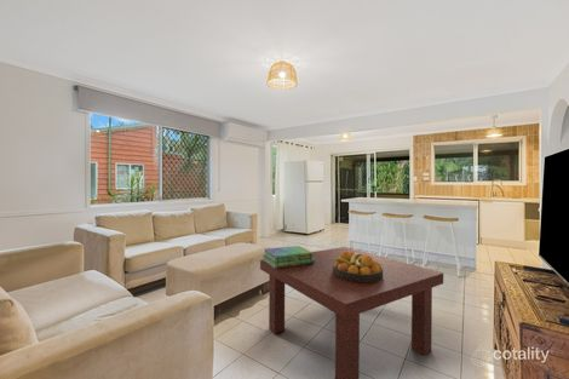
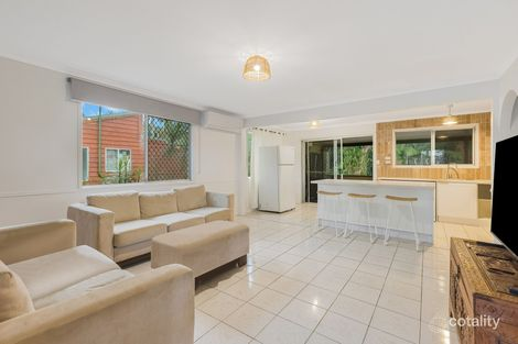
- stack of books (287, 255)
- fruit bowl (357, 263)
- coffee table (344, 302)
